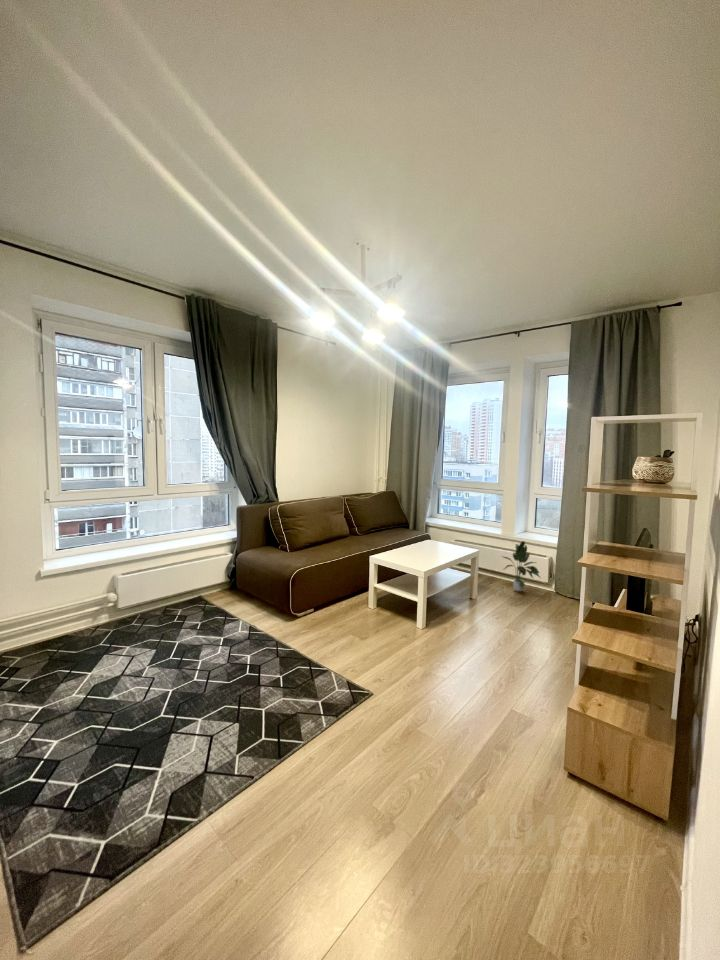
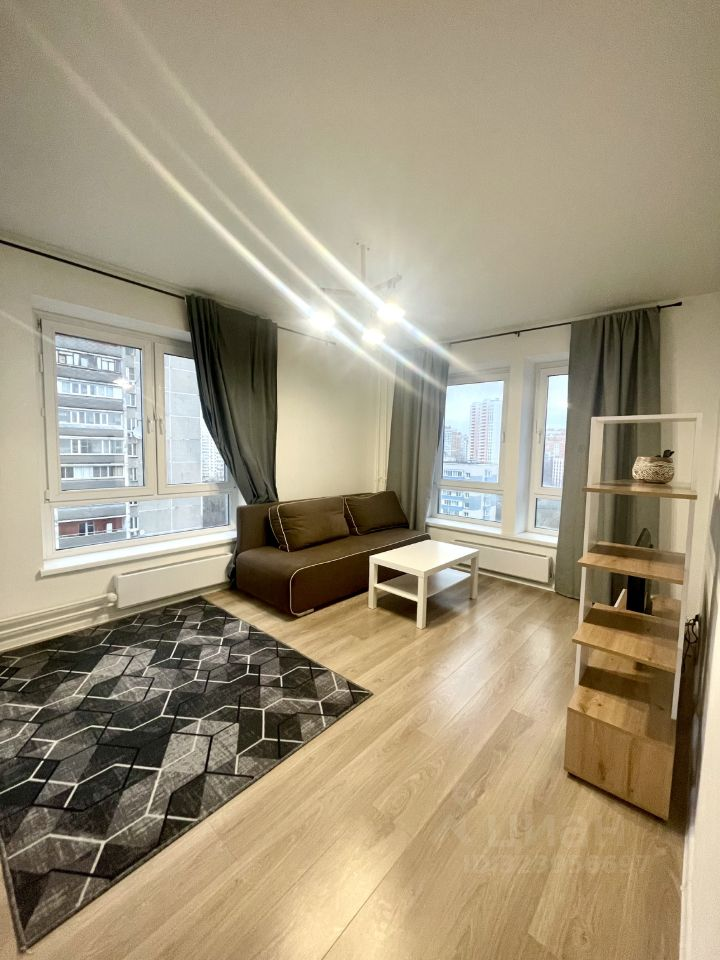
- potted plant (519, 566)
